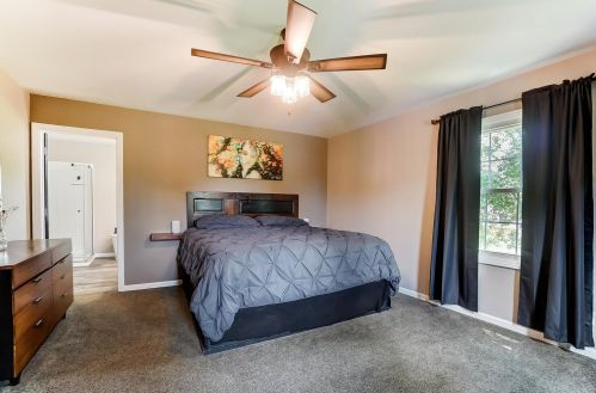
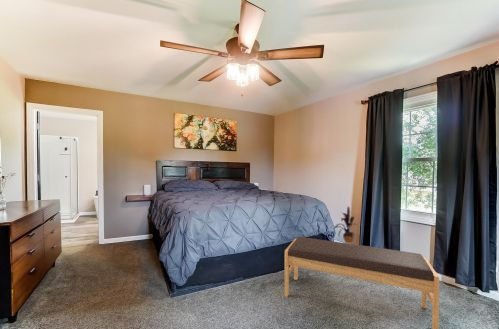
+ house plant (345, 229)
+ bench (352, 275)
